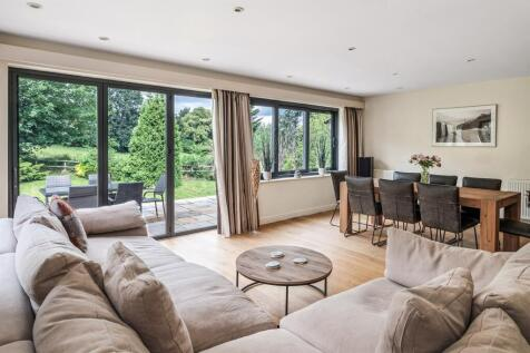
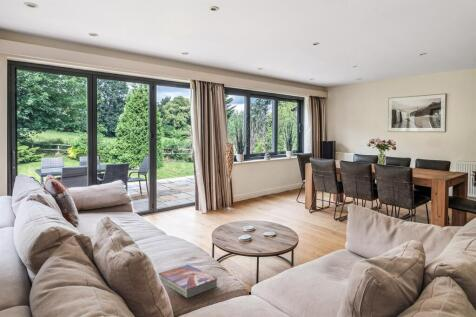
+ textbook (187, 279)
